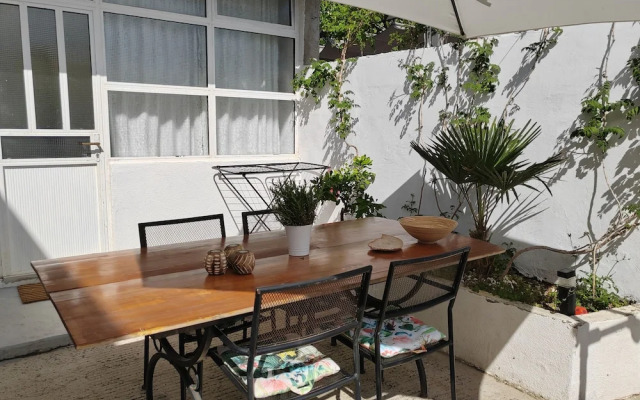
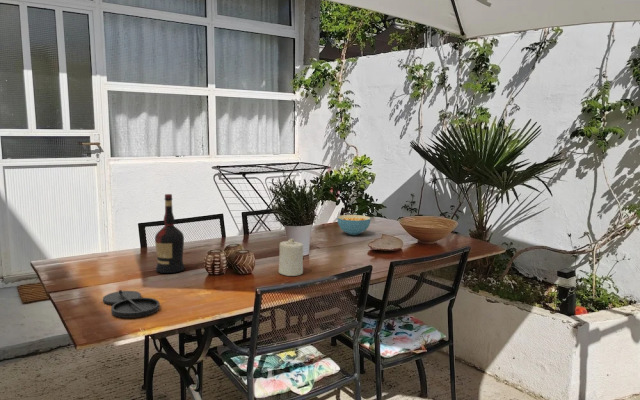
+ candle (290, 255)
+ plate (129, 301)
+ liquor (169, 232)
+ cereal bowl (353, 225)
